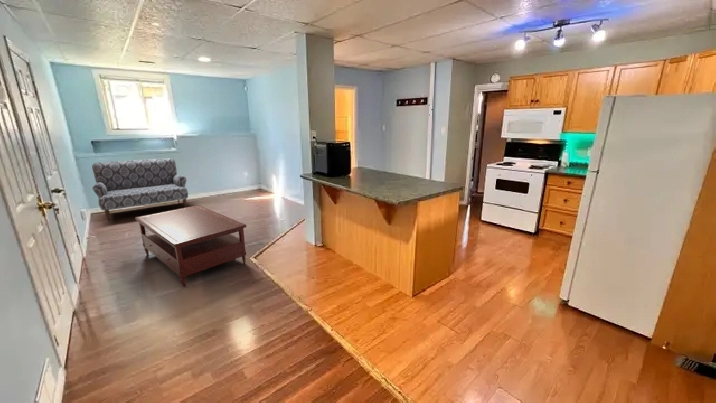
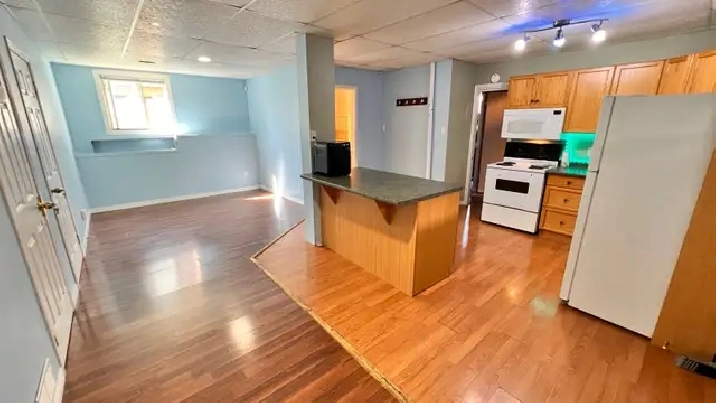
- sofa (143, 187)
- coffee table (191, 240)
